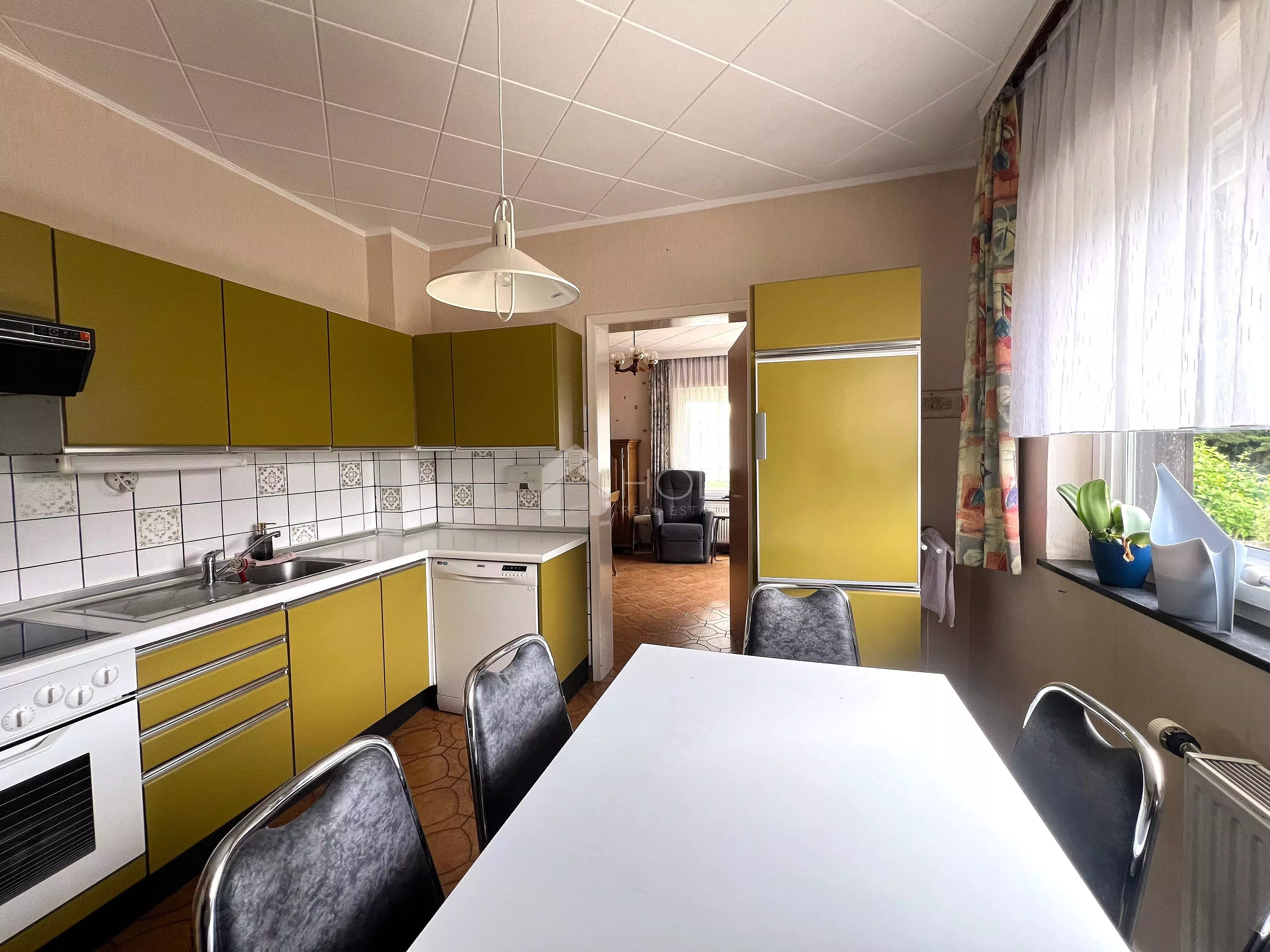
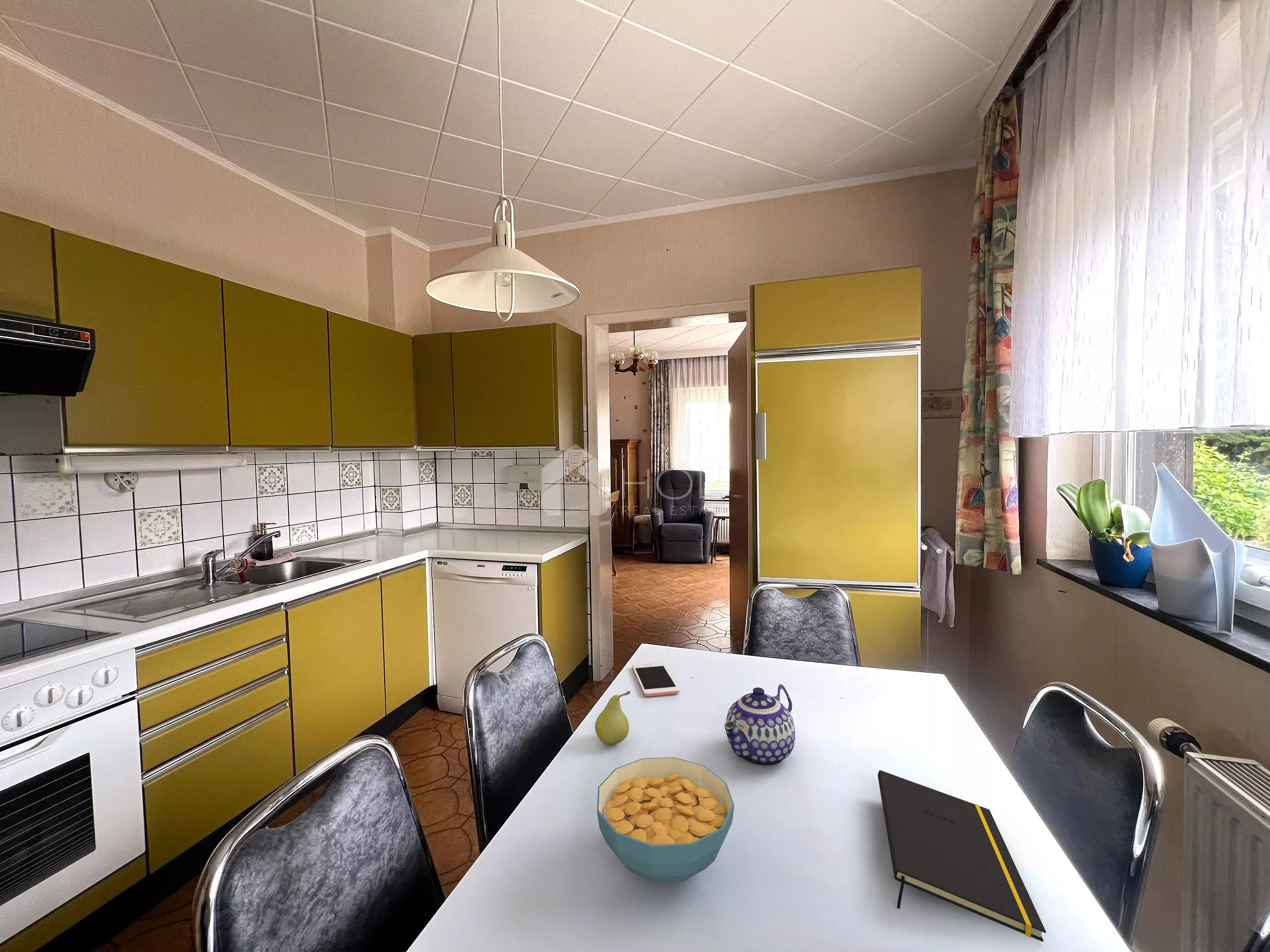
+ notepad (947, 841)
+ cereal bowl (664, 829)
+ teapot (761, 720)
+ fruit (614, 715)
+ cell phone (654, 678)
